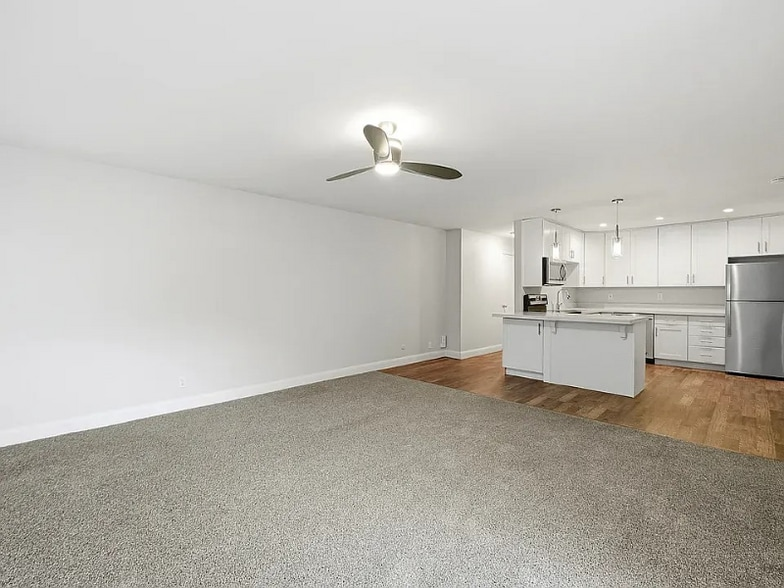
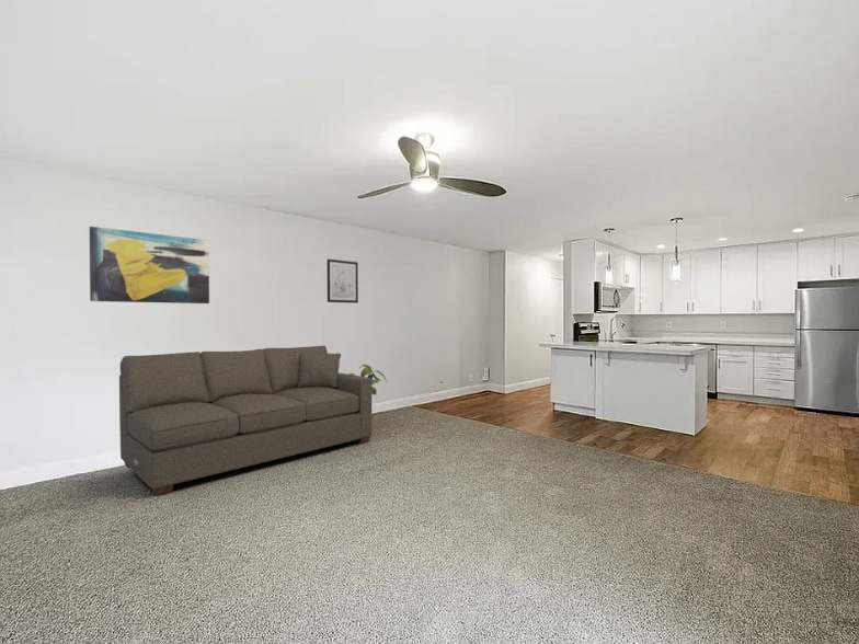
+ sofa (255, 402)
+ wall art (343, 281)
+ wall art (153, 267)
+ house plant (371, 392)
